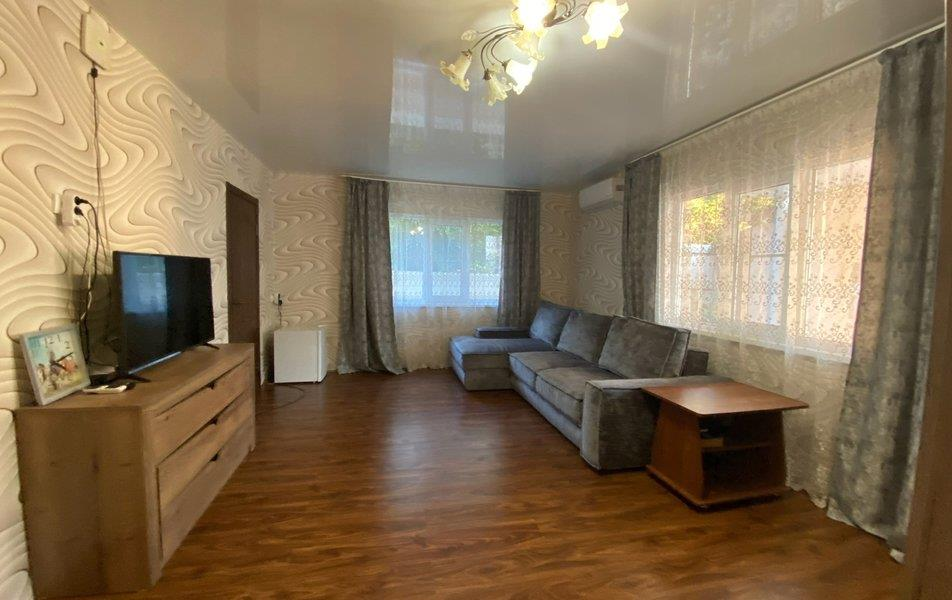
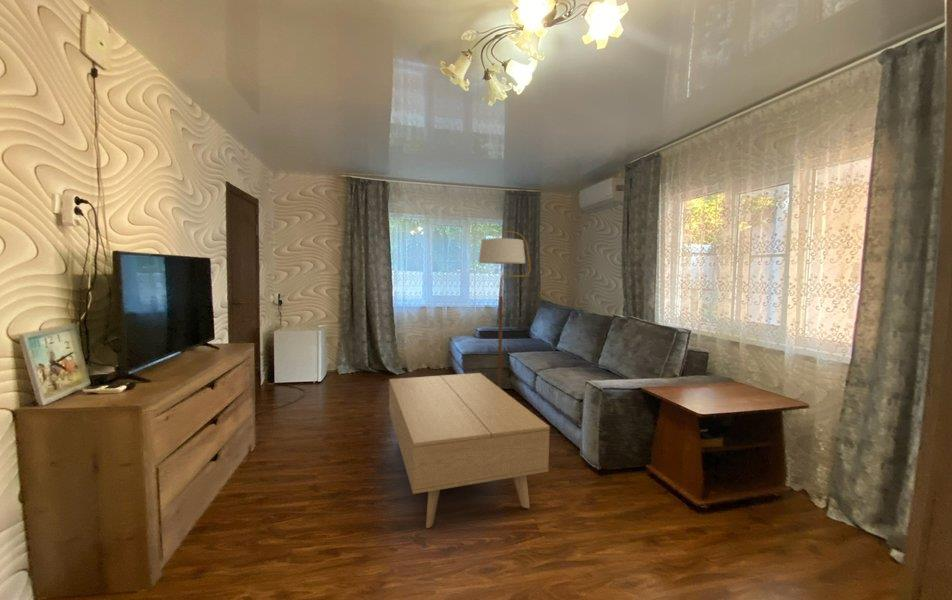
+ coffee table (456, 433)
+ floor lamp (501, 320)
